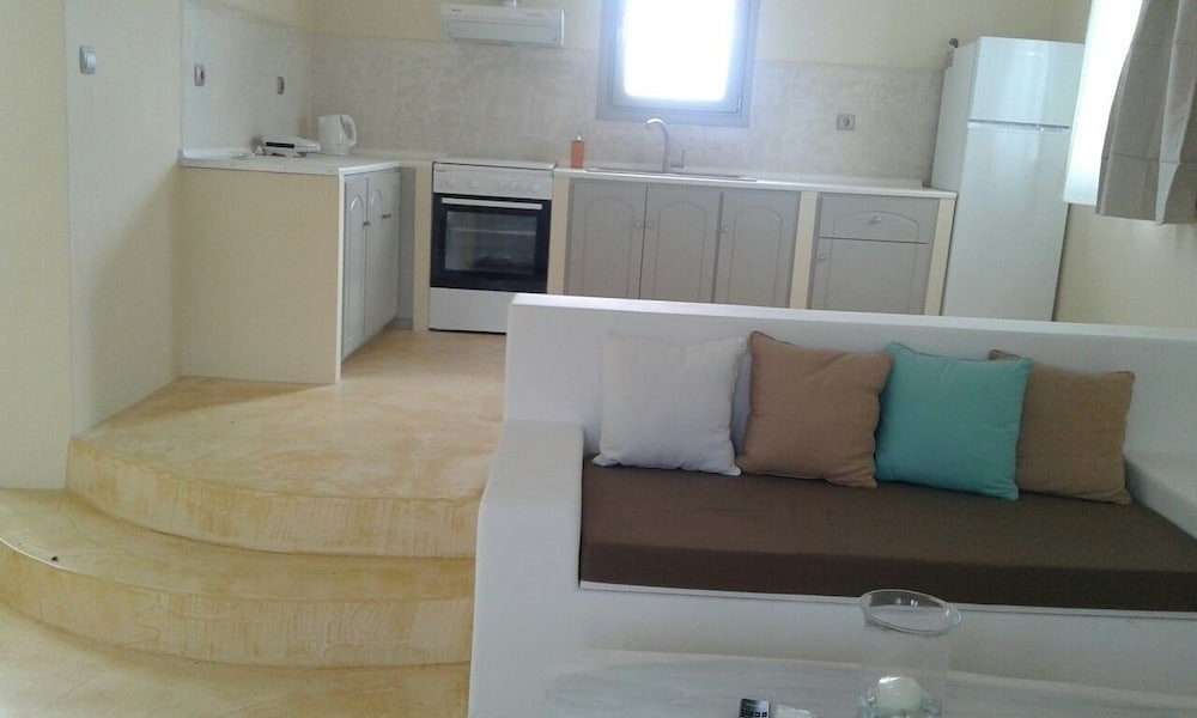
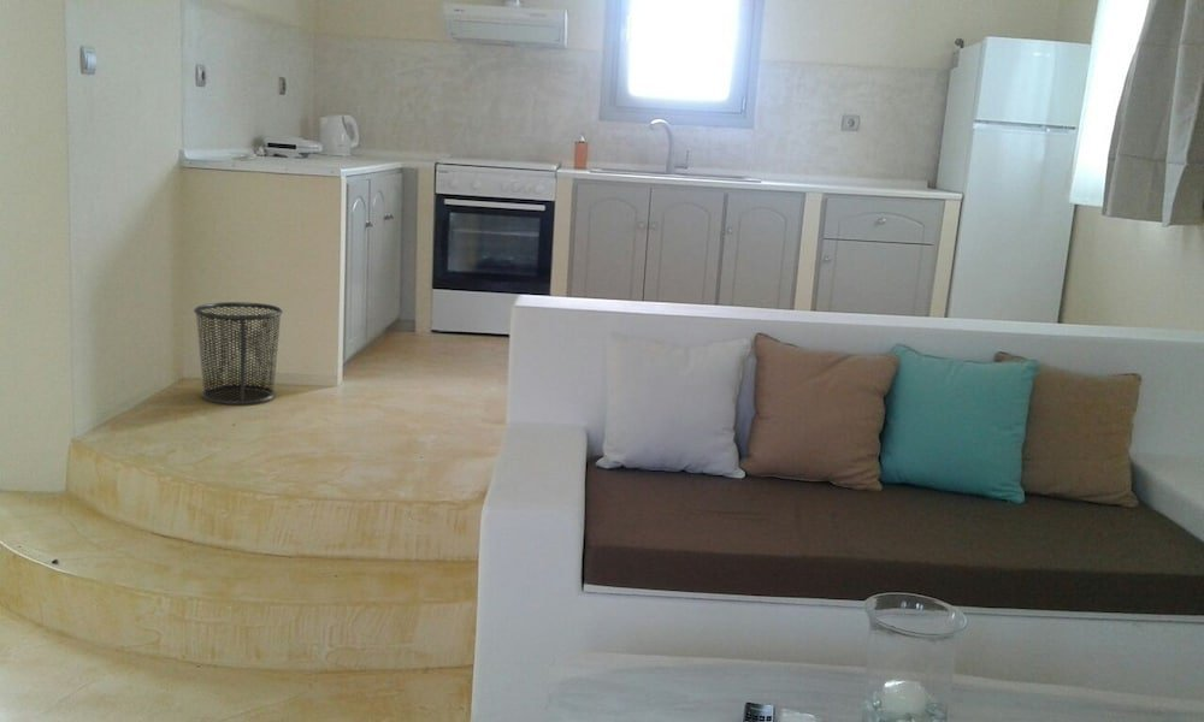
+ trash can (238, 353)
